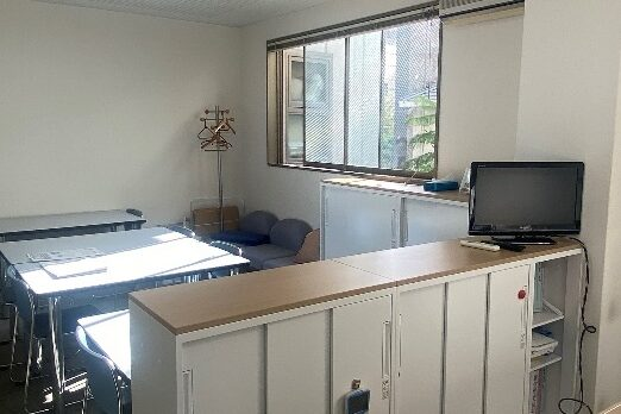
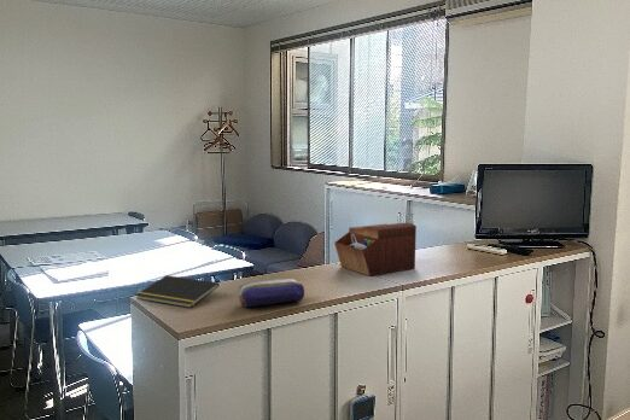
+ sewing box (373, 245)
+ pencil case (272, 292)
+ notepad (177, 290)
